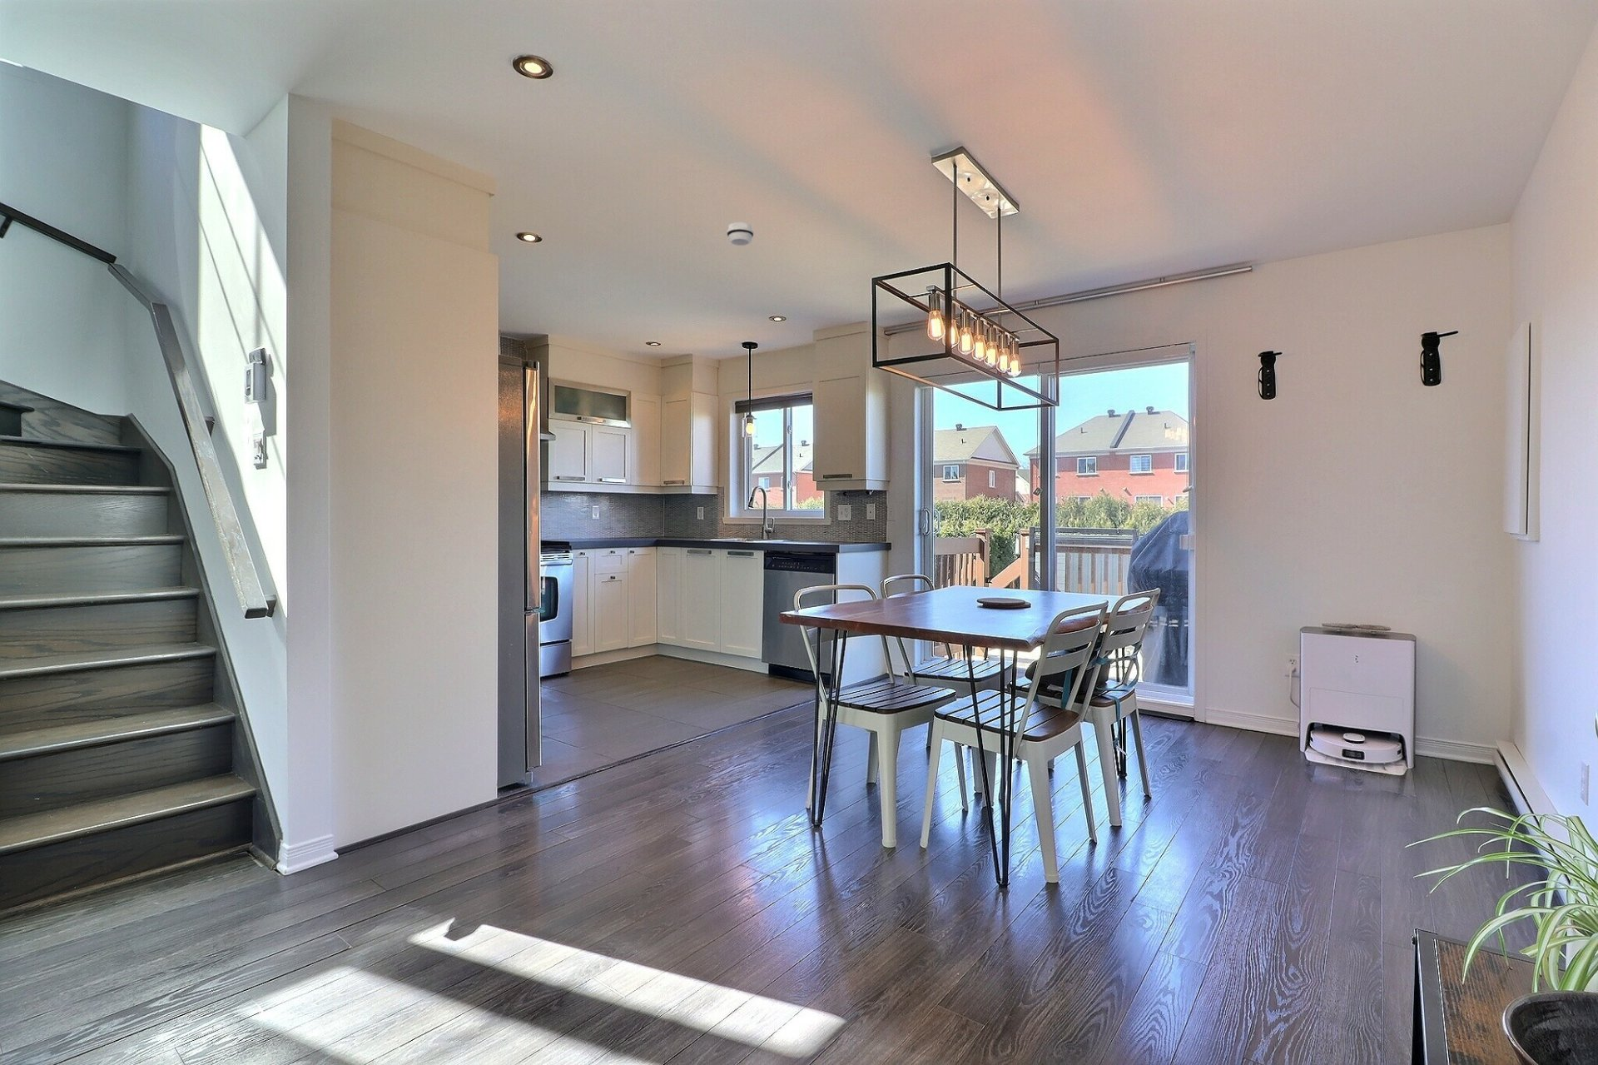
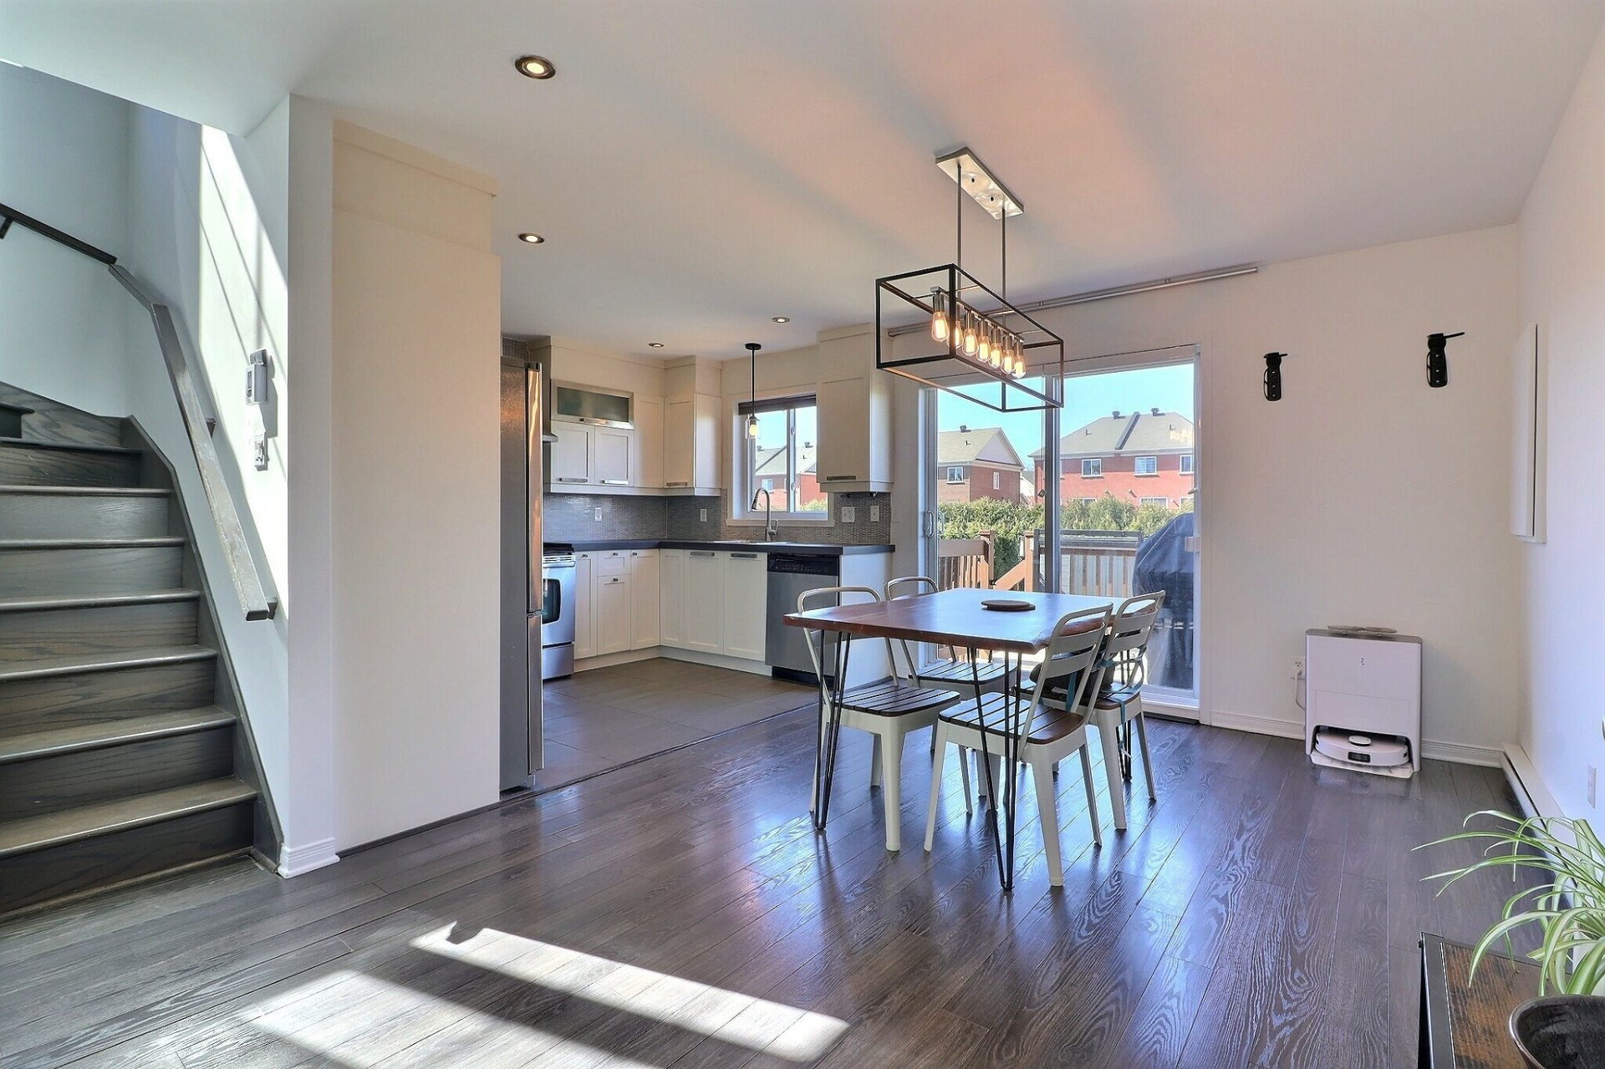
- smoke detector (740, 234)
